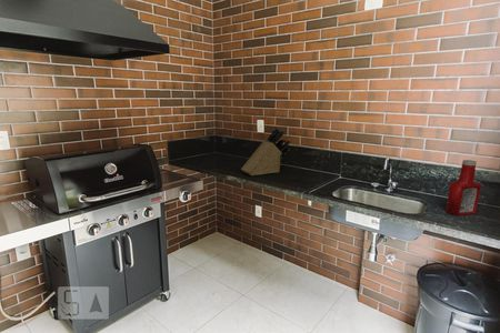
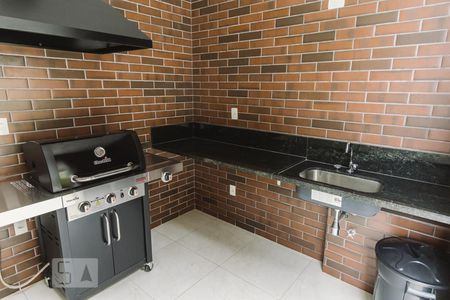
- knife block (266, 150)
- soap bottle (464, 186)
